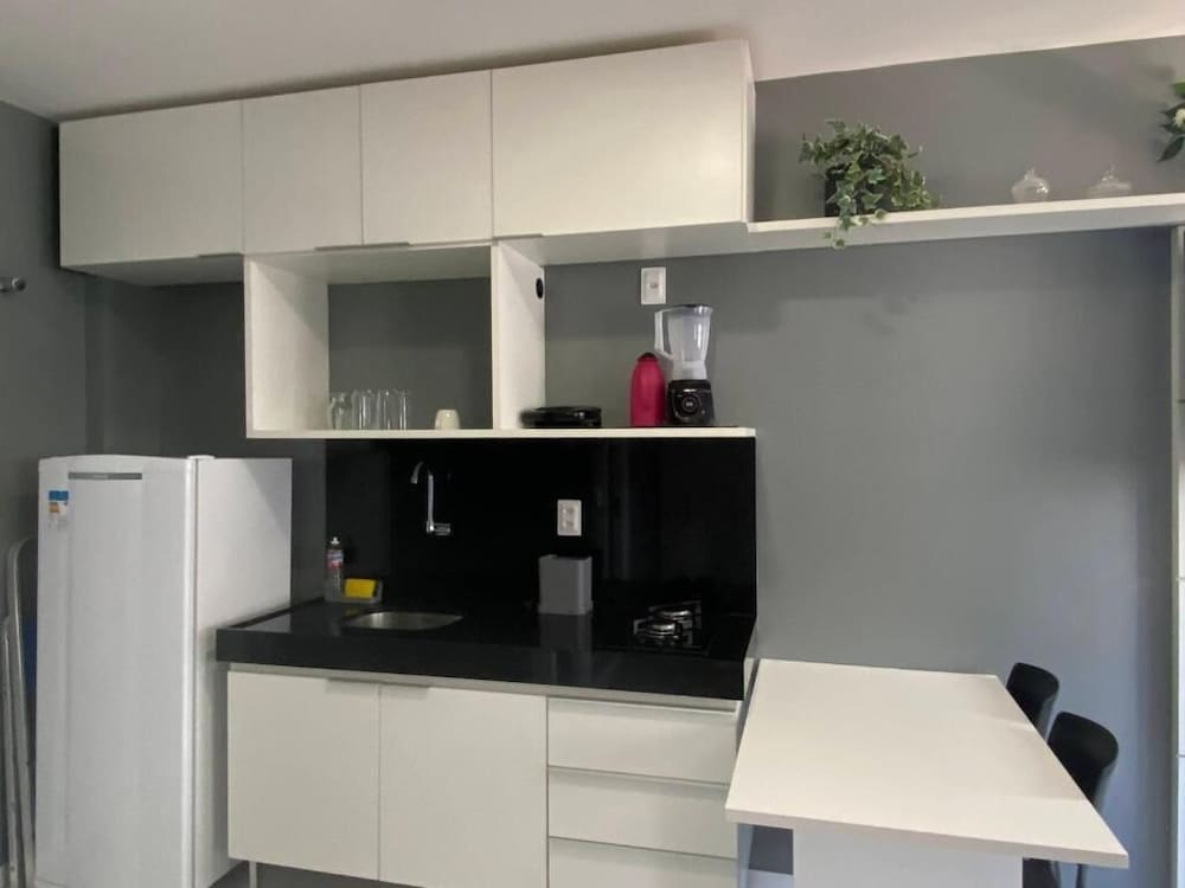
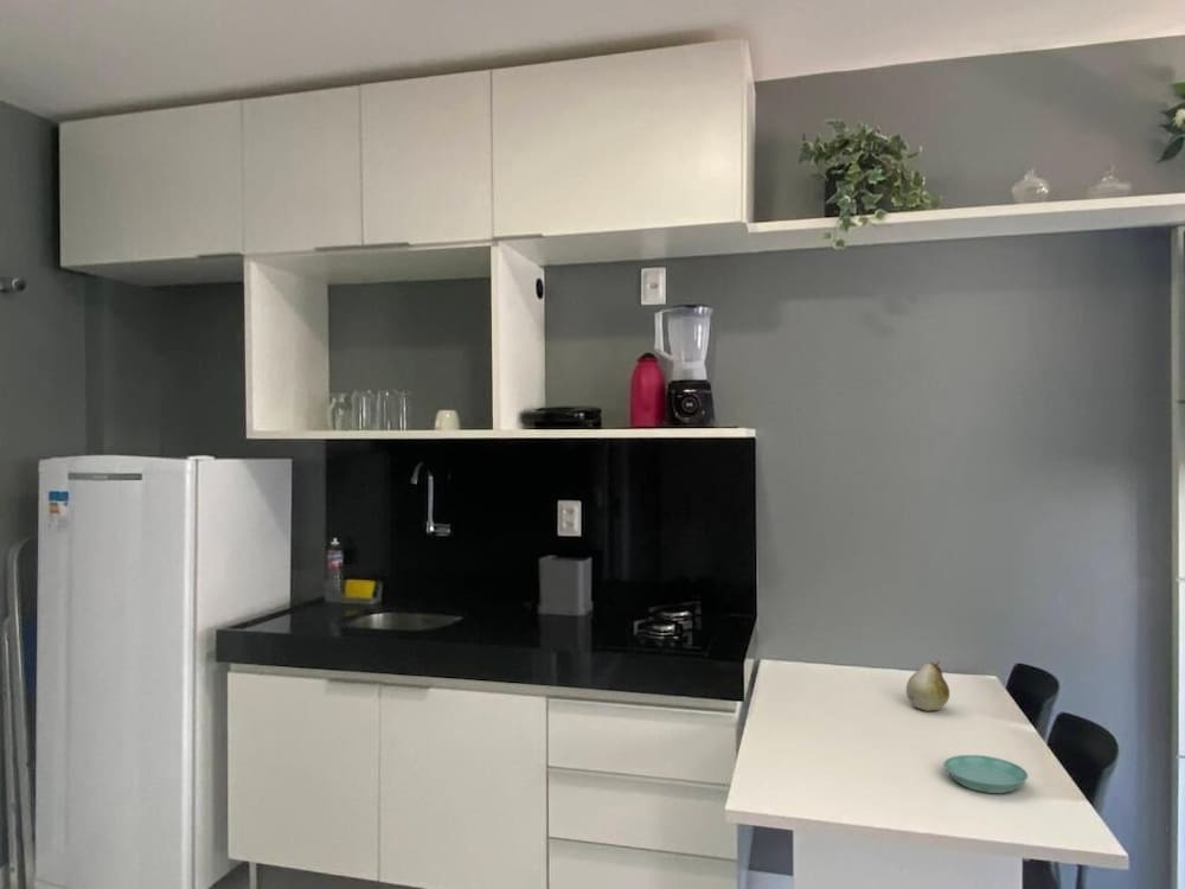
+ saucer (985, 775)
+ fruit (927, 684)
